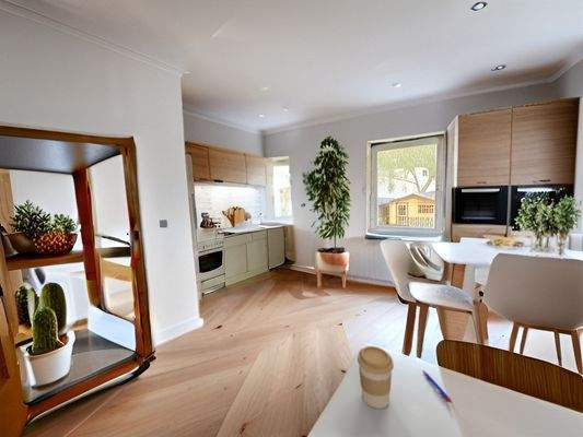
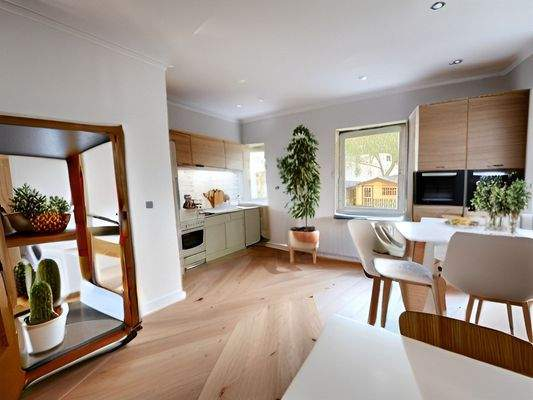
- pen (435, 385)
- coffee cup (375, 375)
